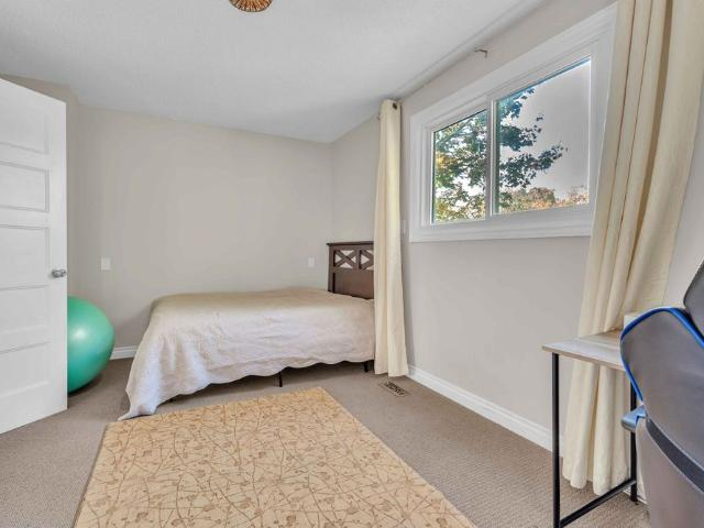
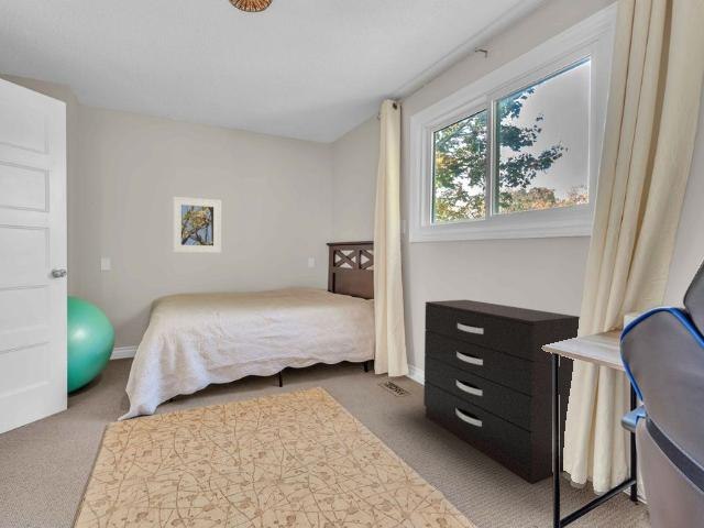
+ dresser (488, 373)
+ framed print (197, 226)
